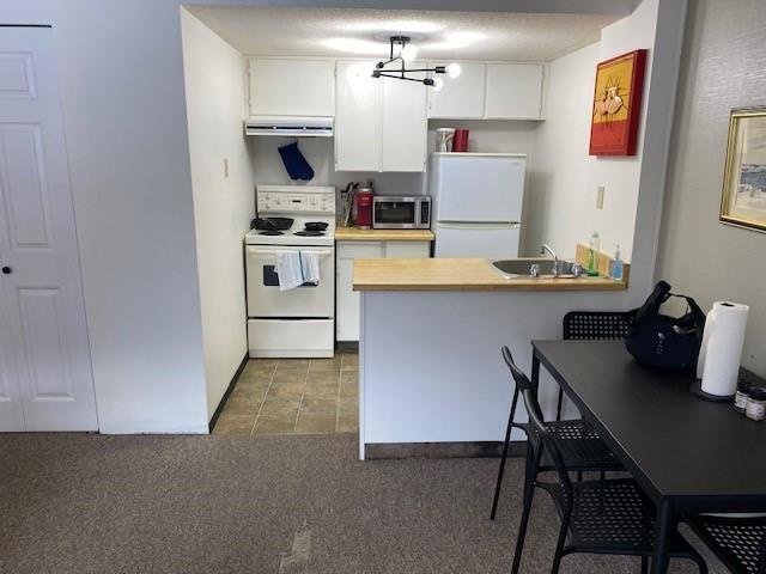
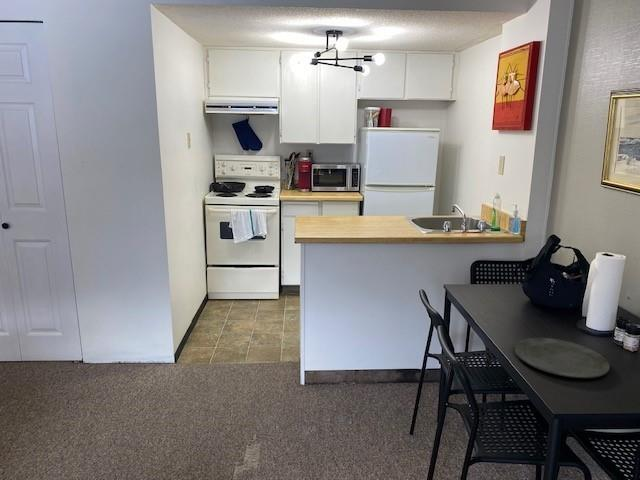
+ plate (559, 357)
